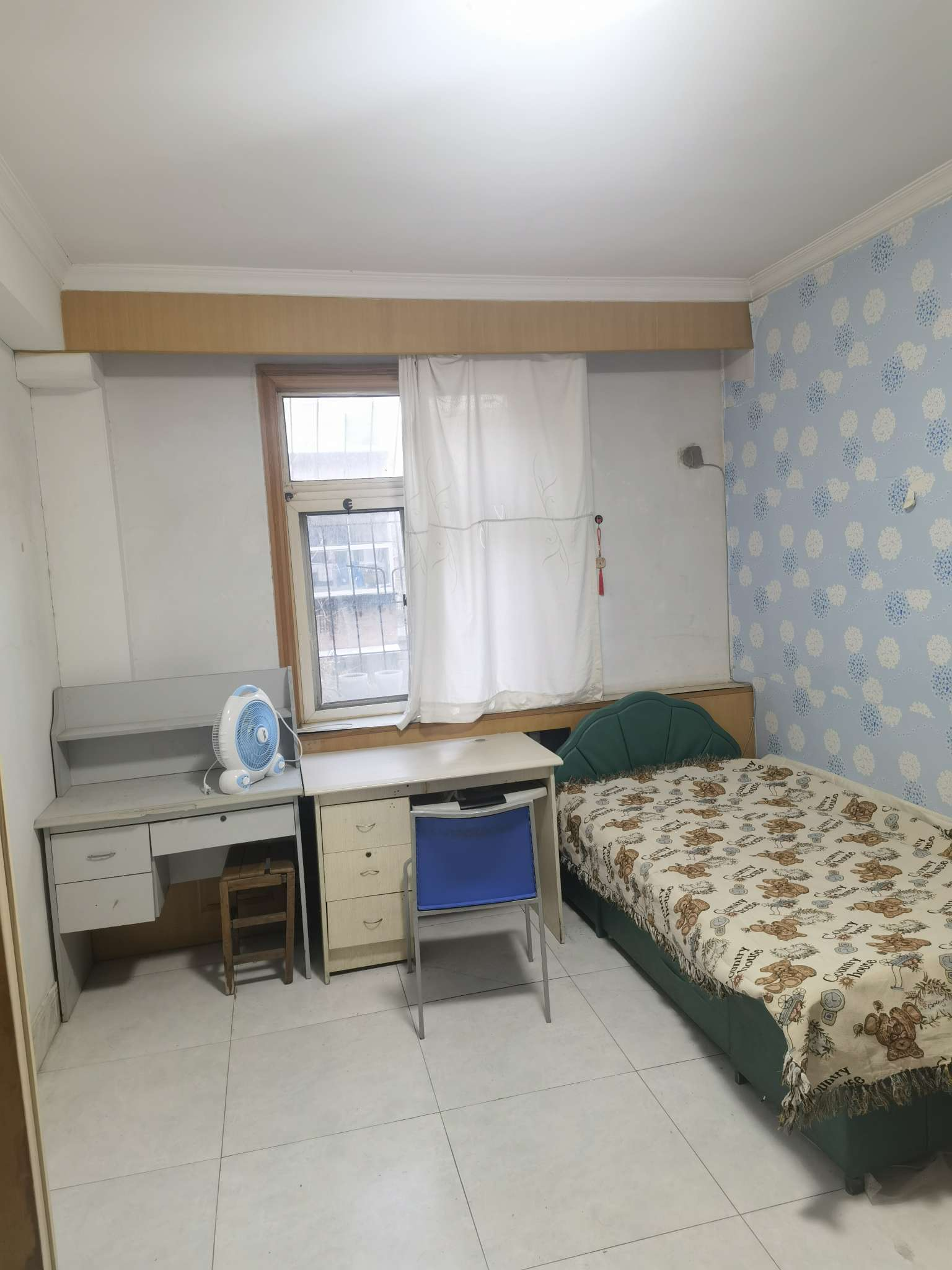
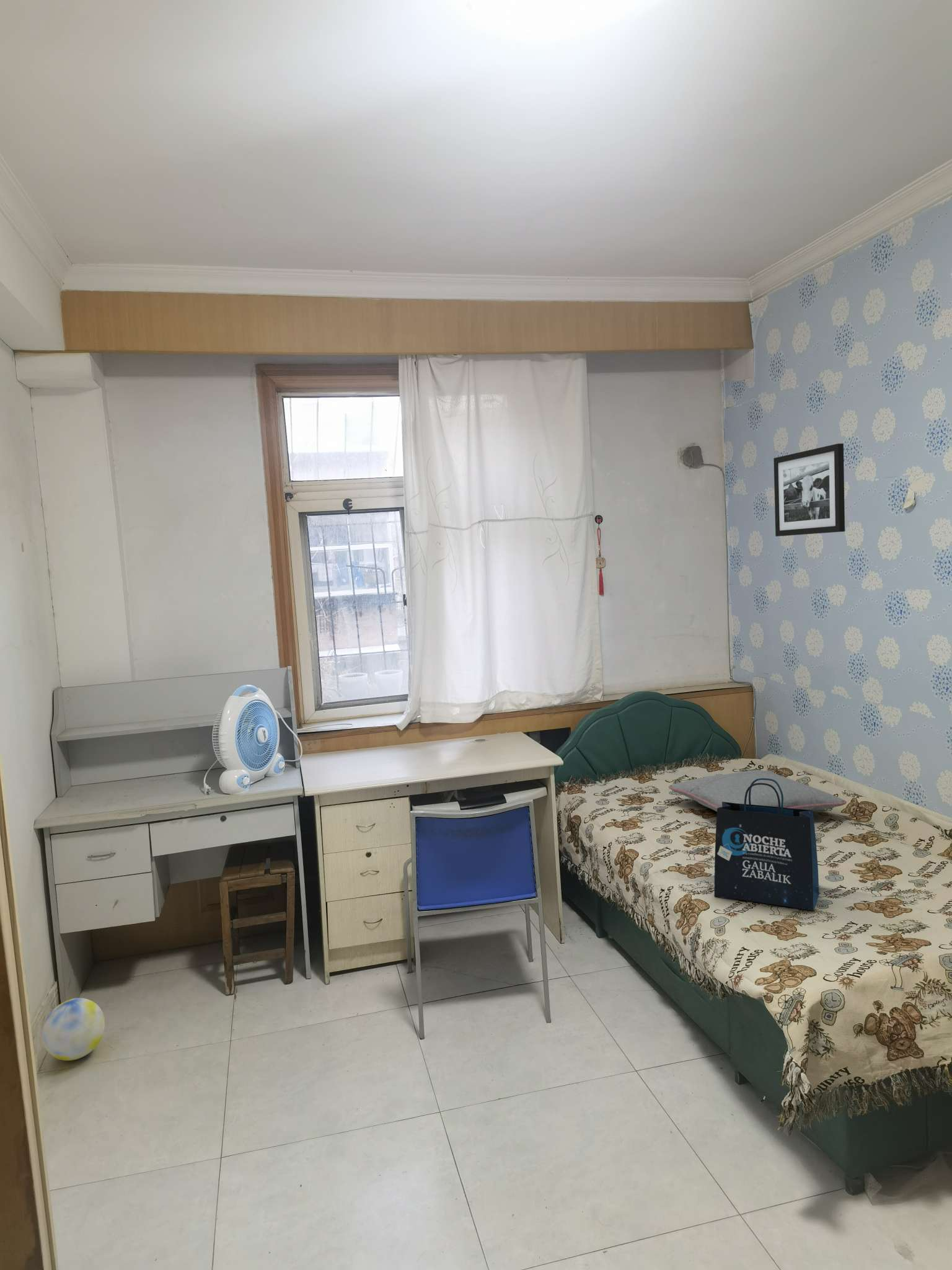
+ picture frame (807, 492)
+ tote bag (765, 838)
+ pillow (752, 794)
+ ball (74, 1029)
